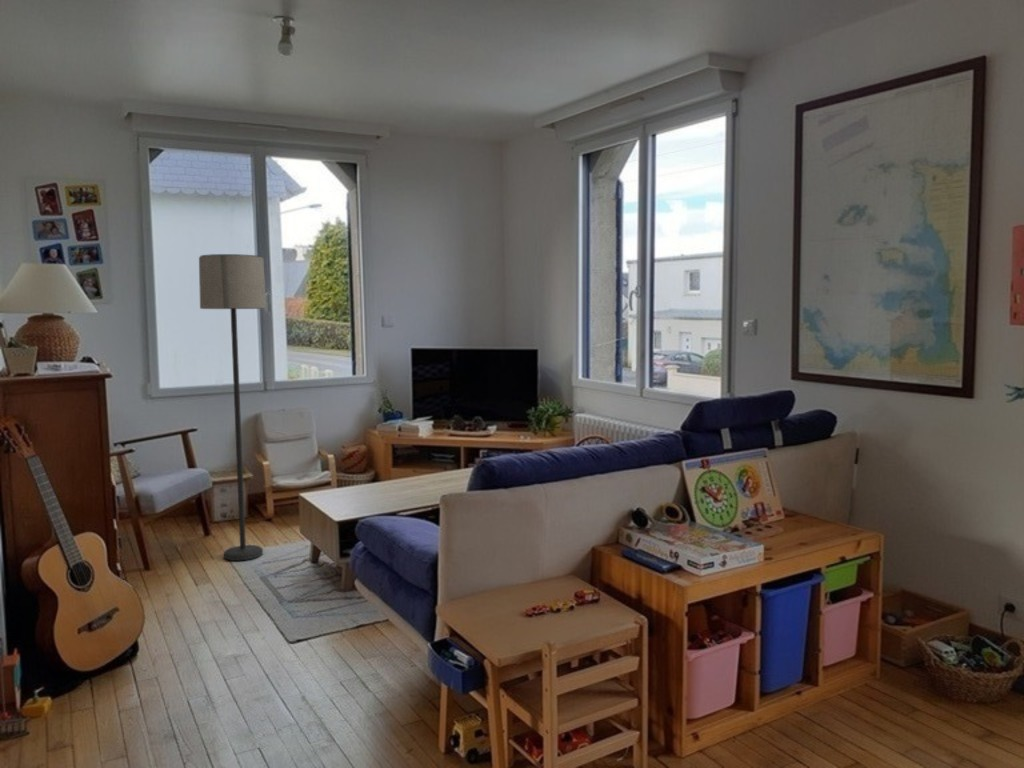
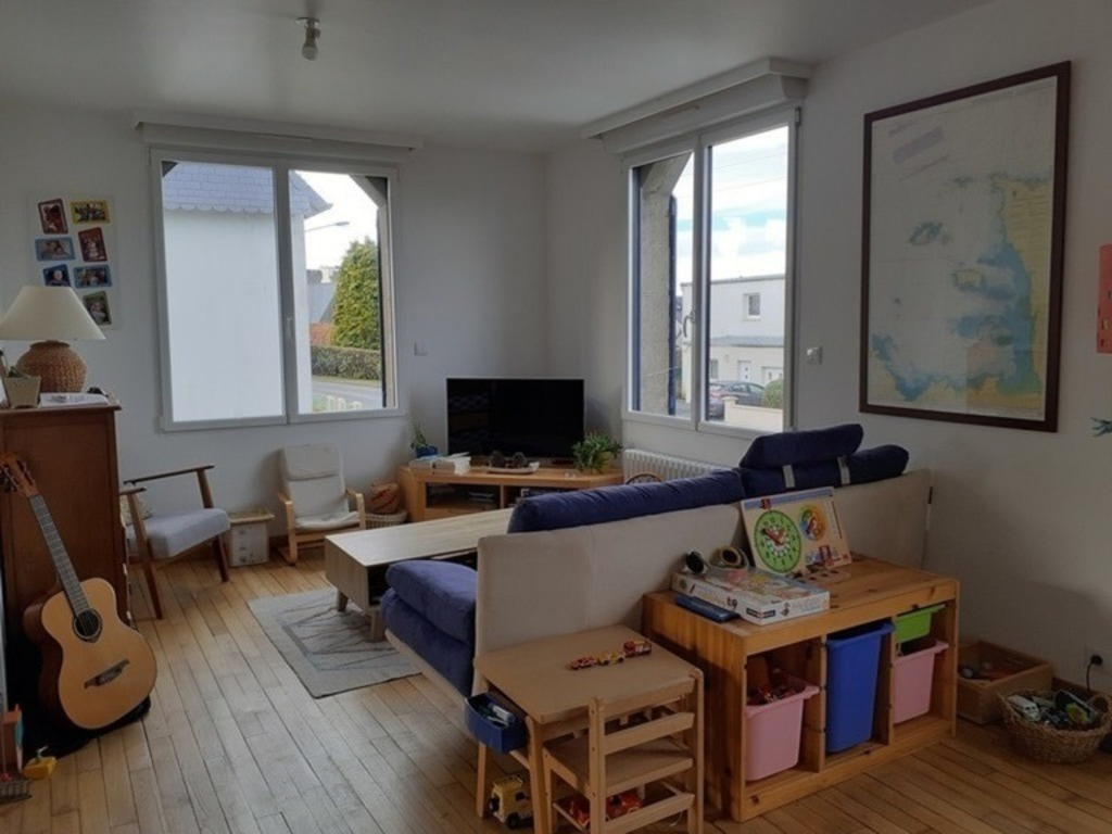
- lamp (237, 408)
